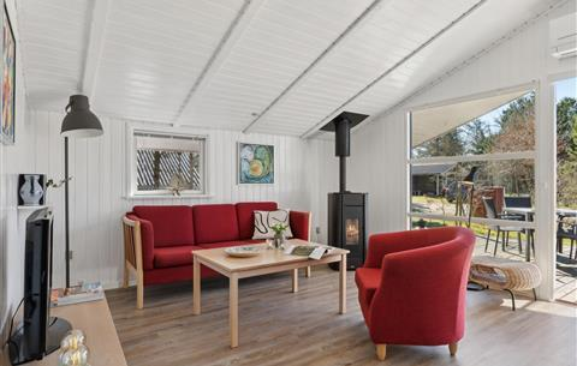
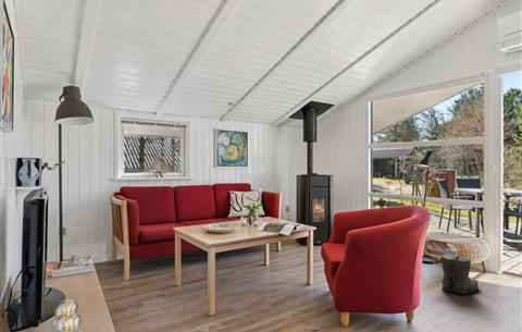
+ boots (459, 271)
